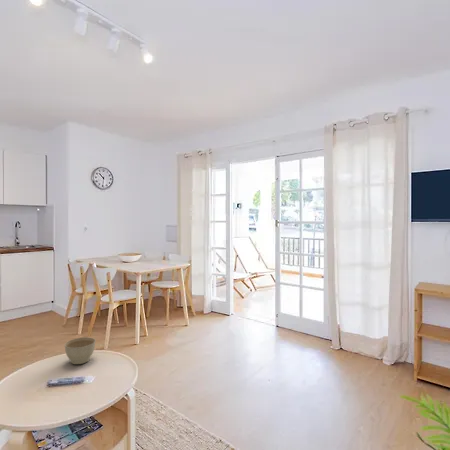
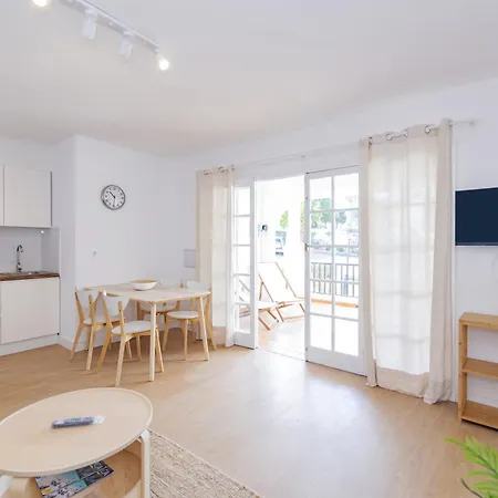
- planter bowl (80, 351)
